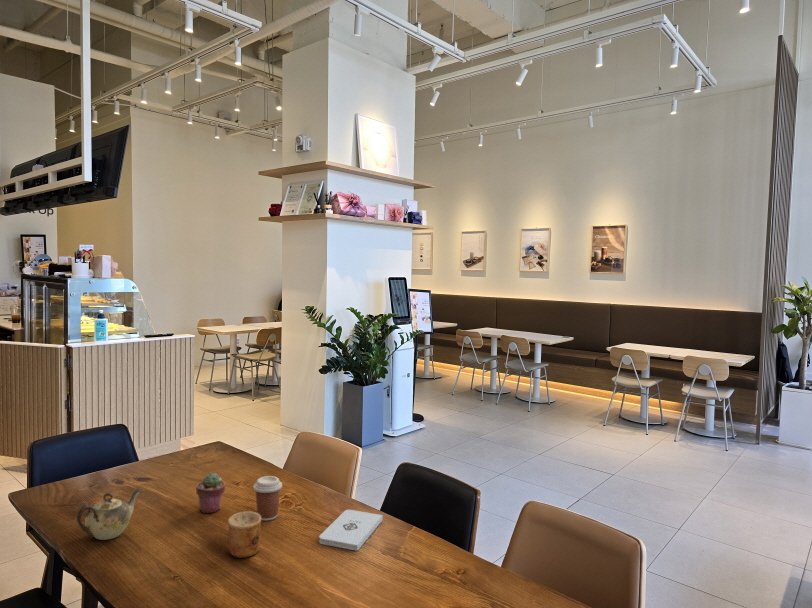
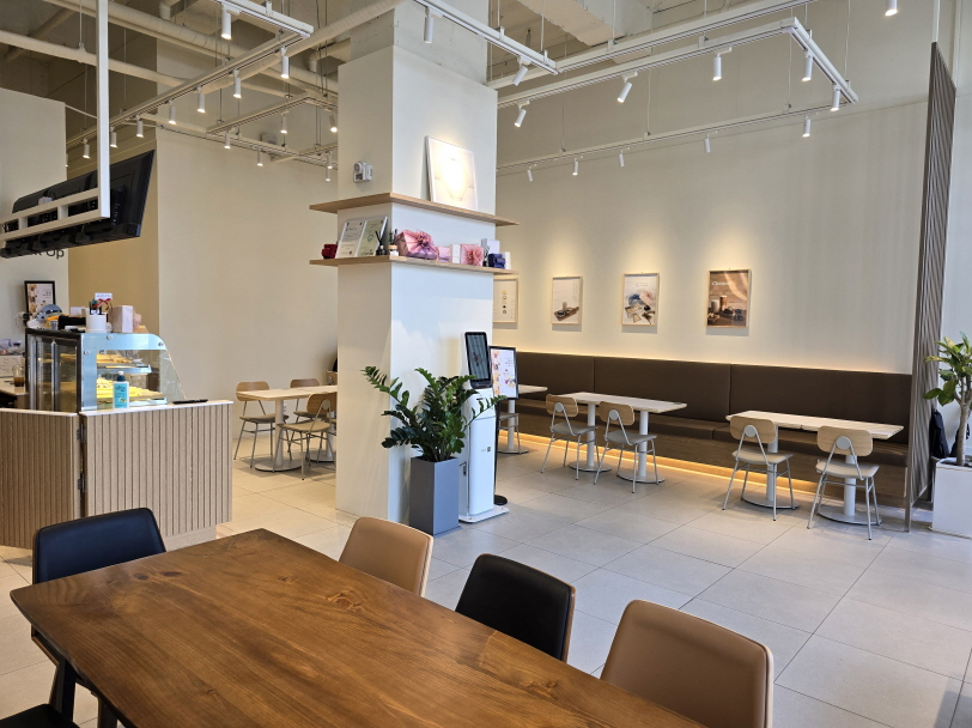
- potted succulent (210, 491)
- teapot (111, 512)
- cup (244, 534)
- coffee cup (267, 498)
- notepad (351, 528)
